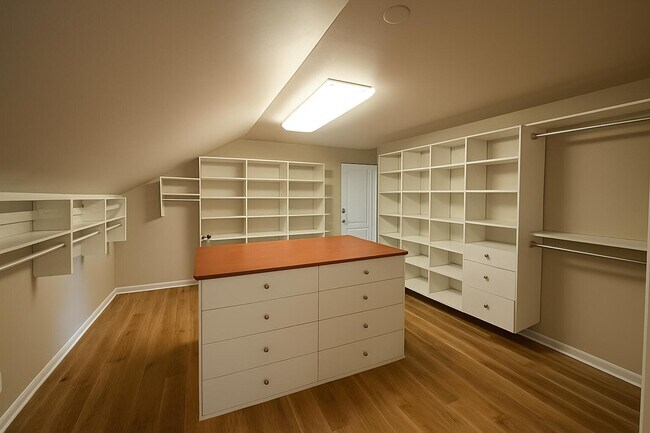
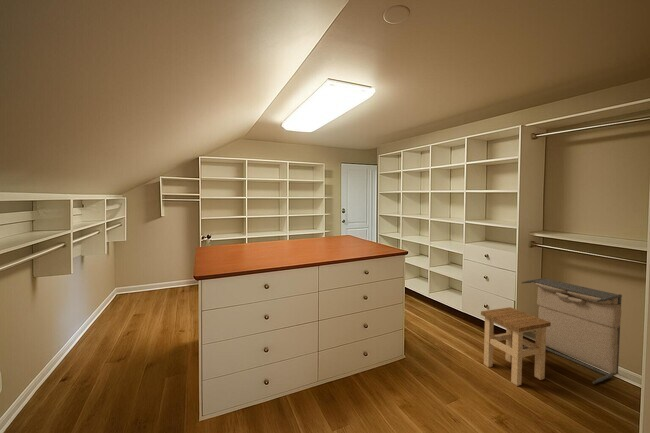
+ stool (513, 344)
+ laundry hamper (566, 324)
